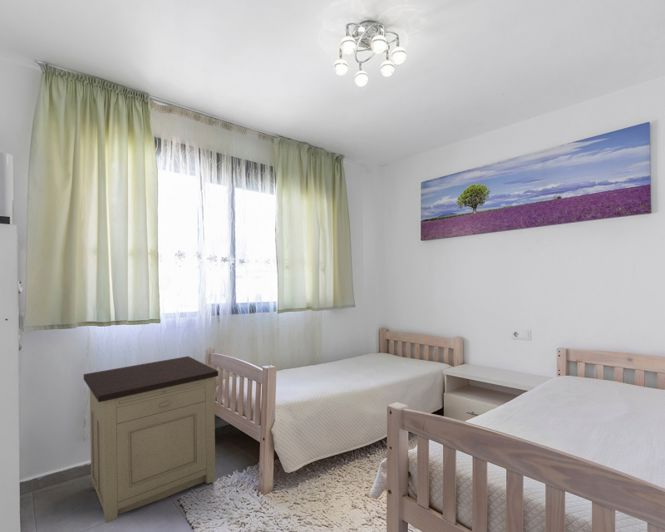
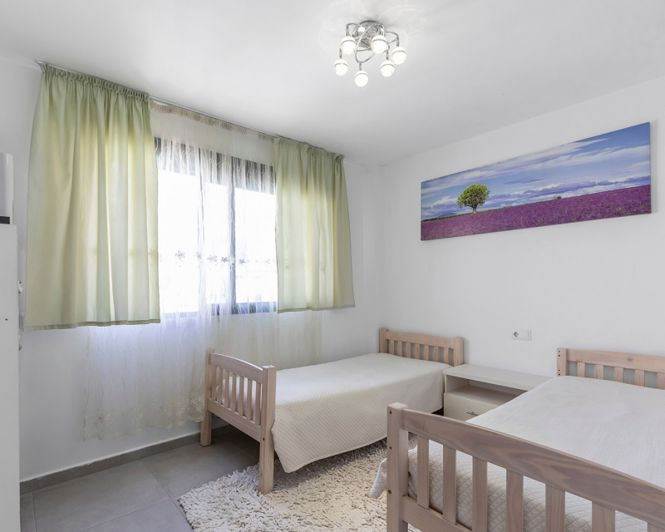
- nightstand (152, 427)
